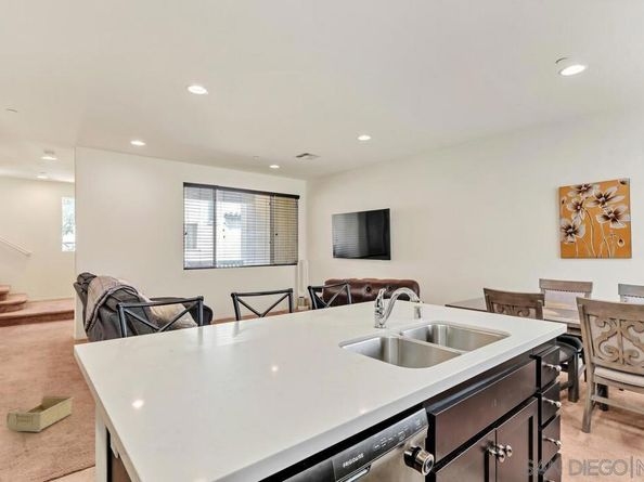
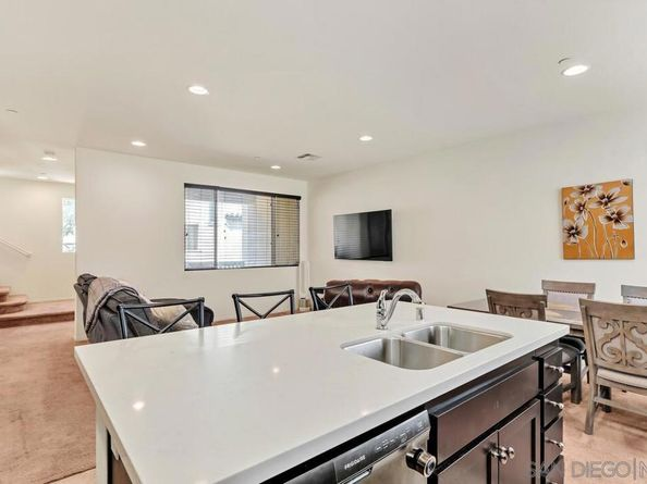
- storage bin (40, 412)
